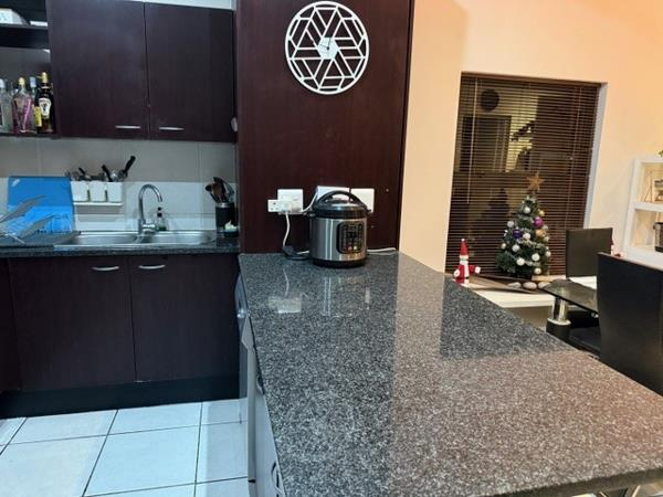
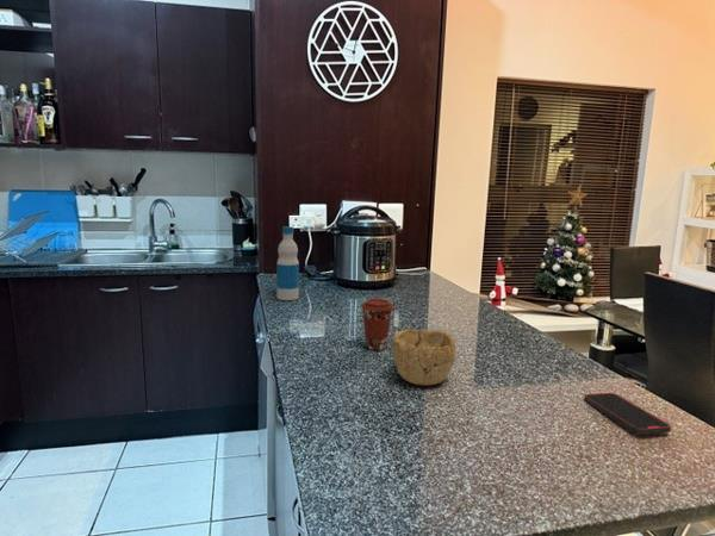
+ bottle (287, 262)
+ coffee cup (377, 324)
+ bowl (422, 356)
+ smartphone (624, 411)
